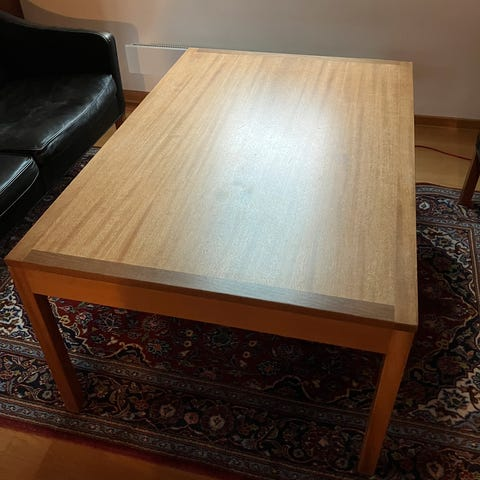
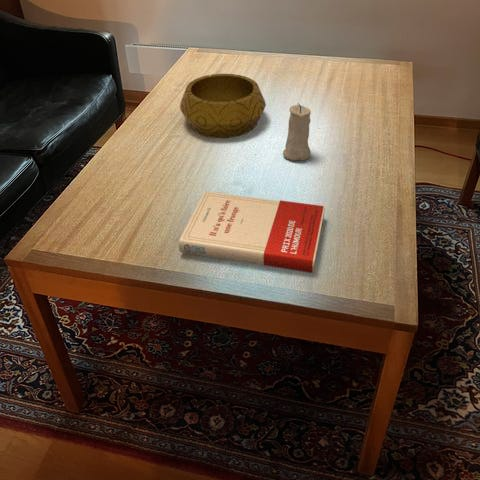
+ decorative bowl (222, 104)
+ book (254, 229)
+ candle (298, 130)
